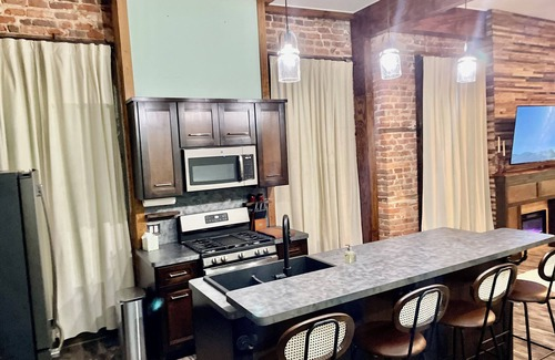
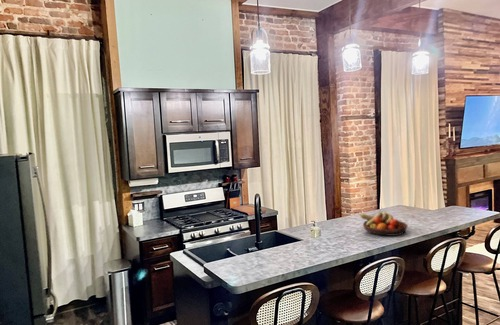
+ fruit bowl (384, 222)
